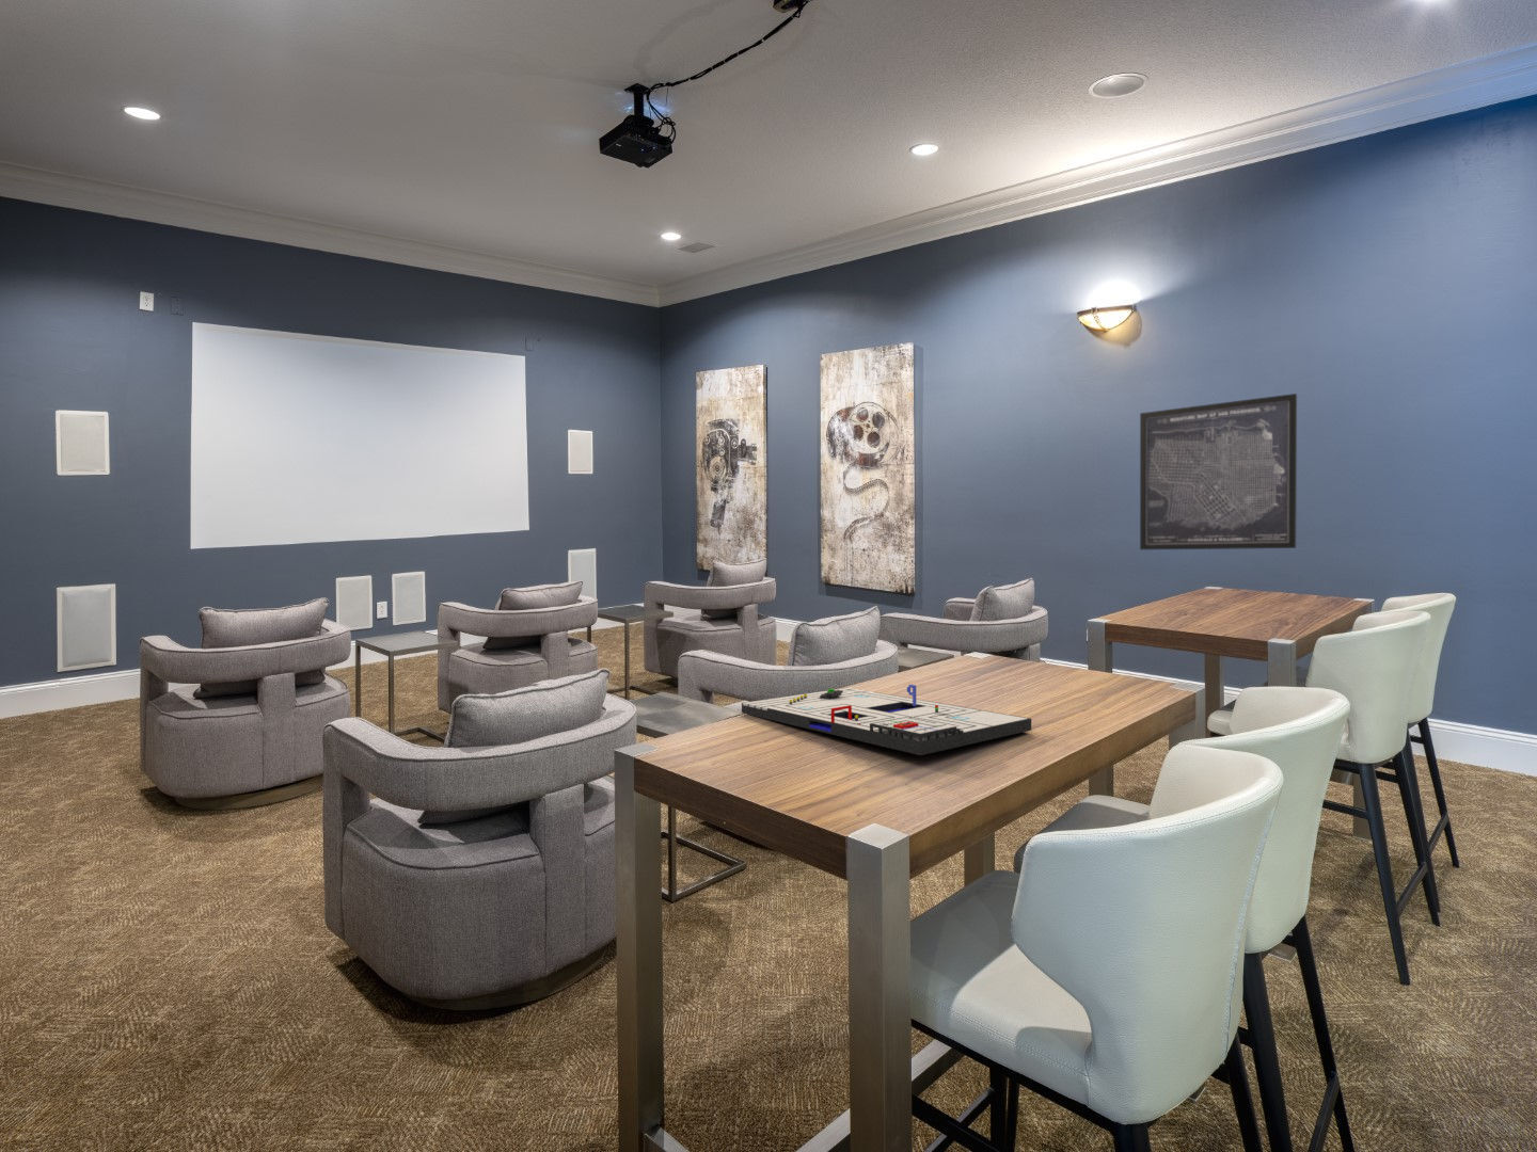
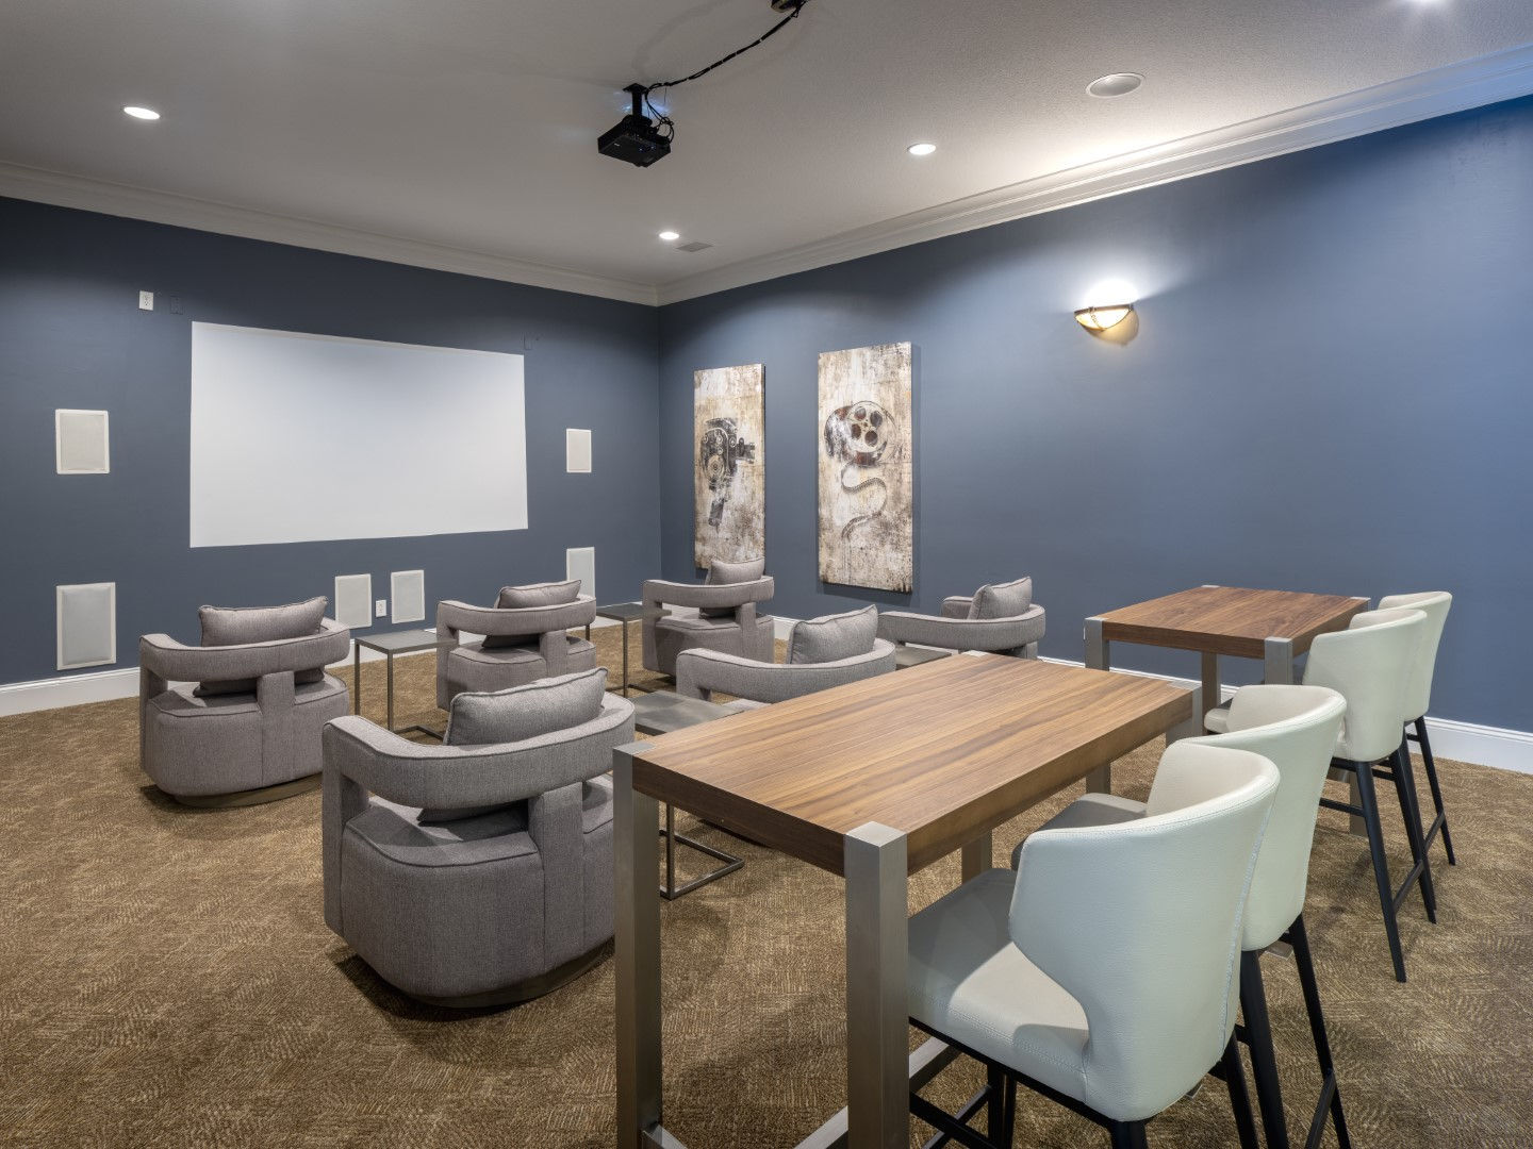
- wall art (1214, 476)
- board game (877, 695)
